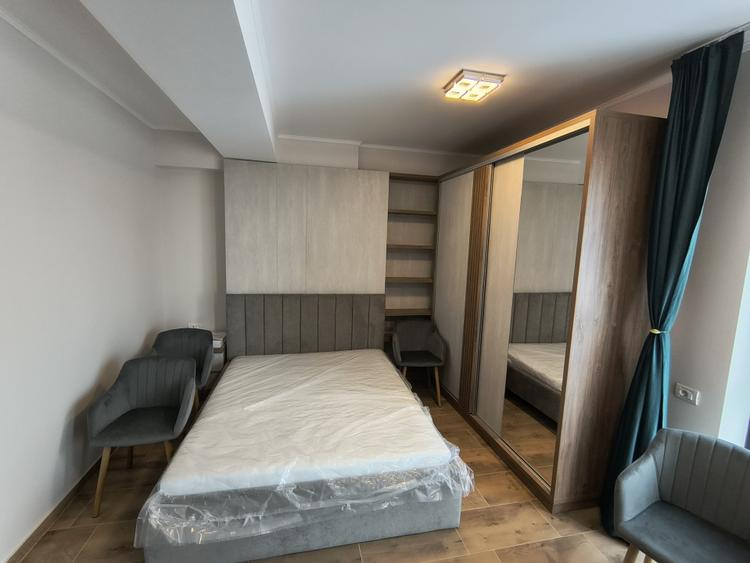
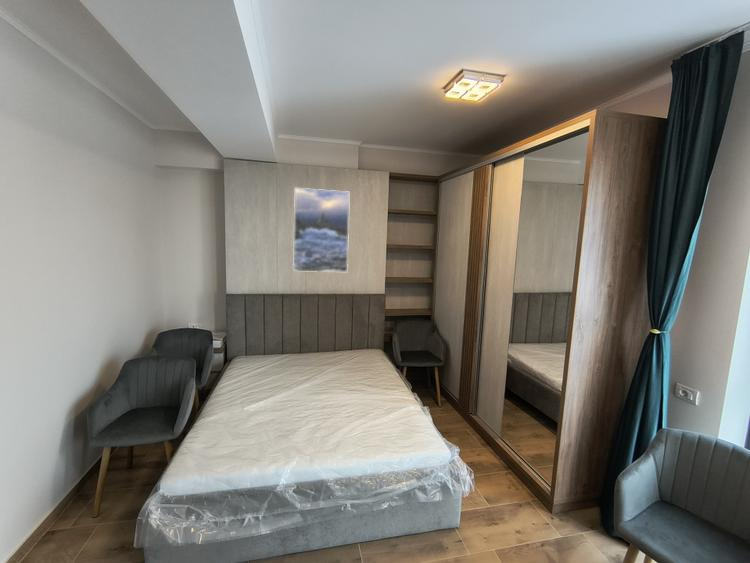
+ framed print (321, 231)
